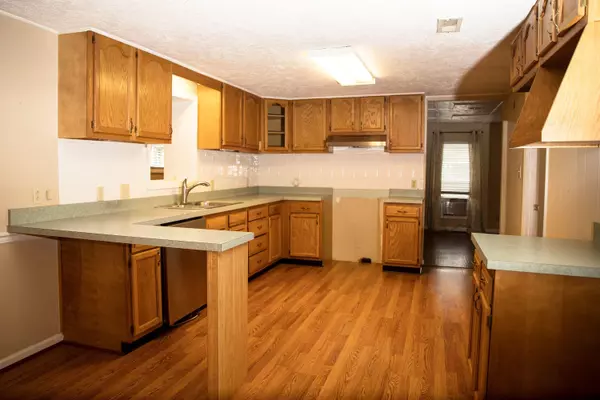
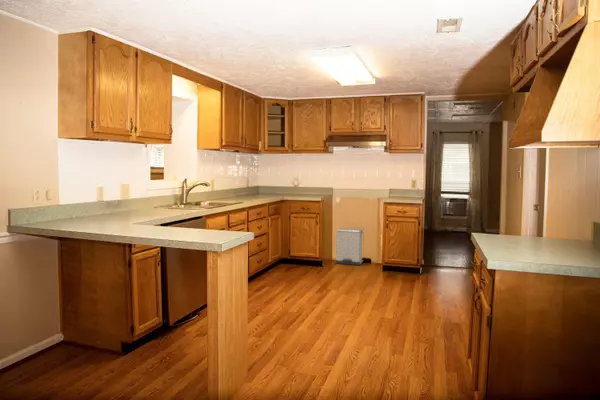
+ trash can (349, 245)
